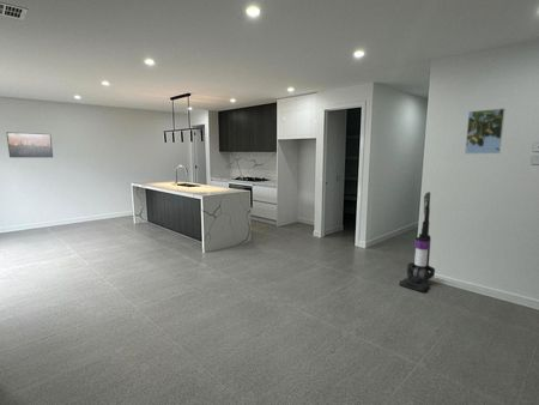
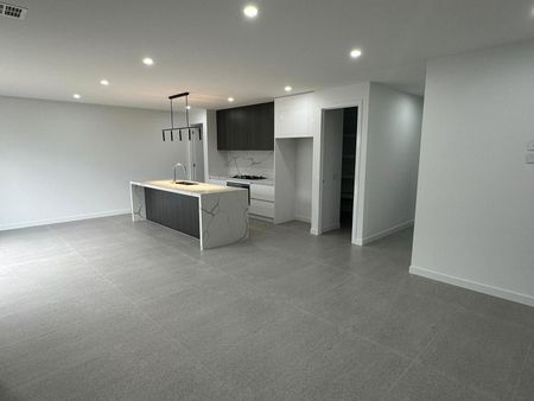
- vacuum cleaner (420, 238)
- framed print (30, 145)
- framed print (484, 132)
